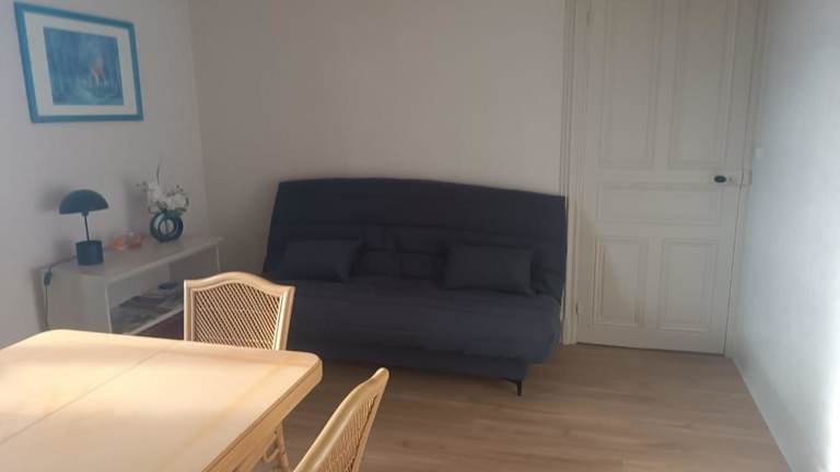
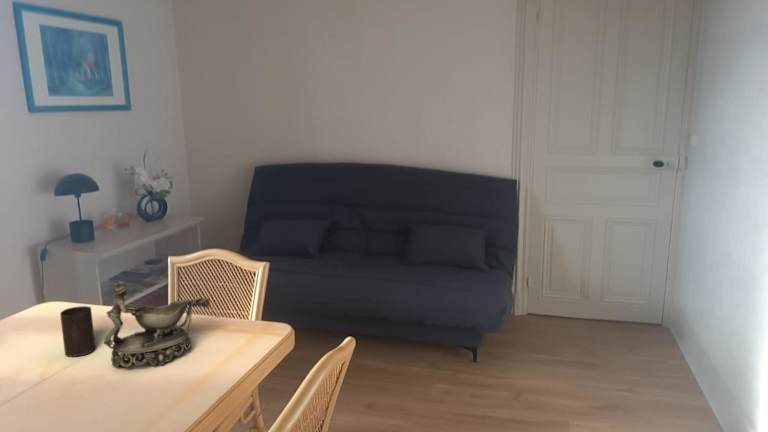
+ decorative bowl (157, 314)
+ cup (78, 330)
